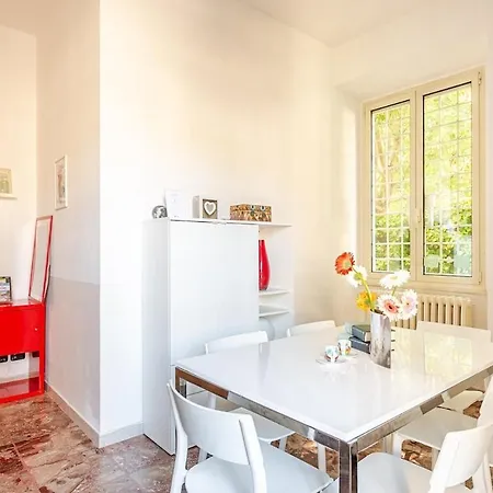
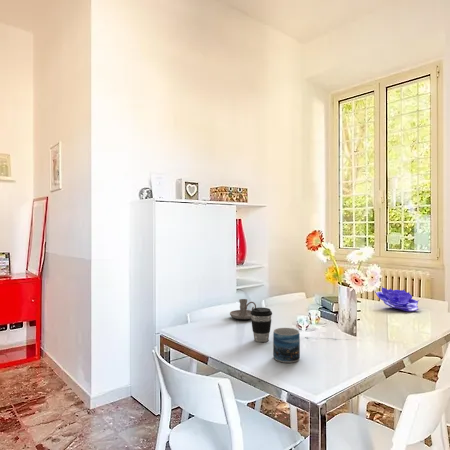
+ mug (288, 343)
+ decorative bowl (397, 298)
+ coffee cup (261, 324)
+ candle holder (245, 308)
